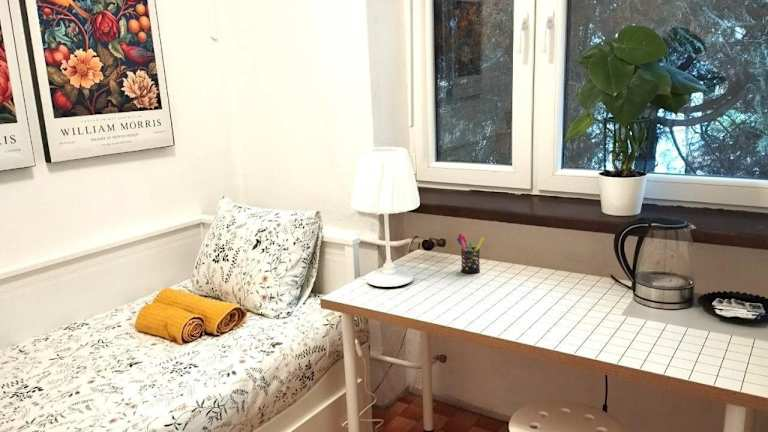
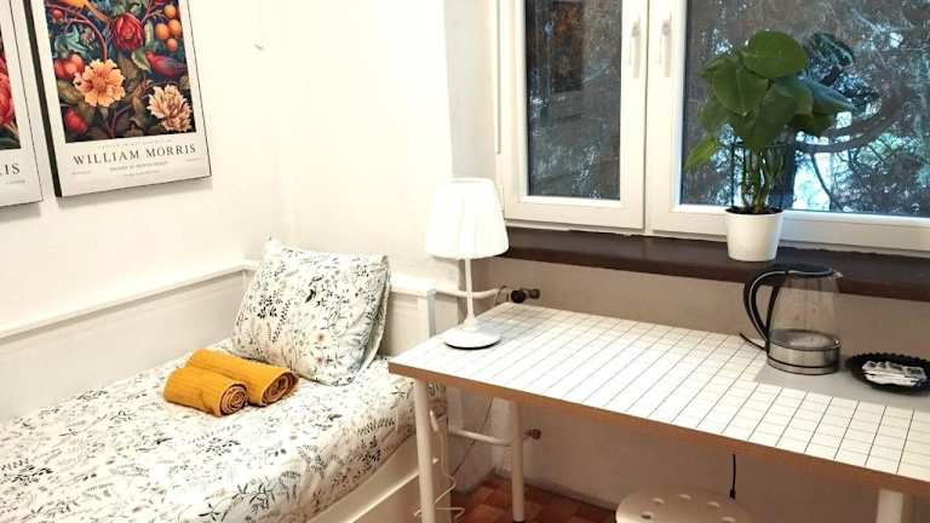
- pen holder (469, 252)
